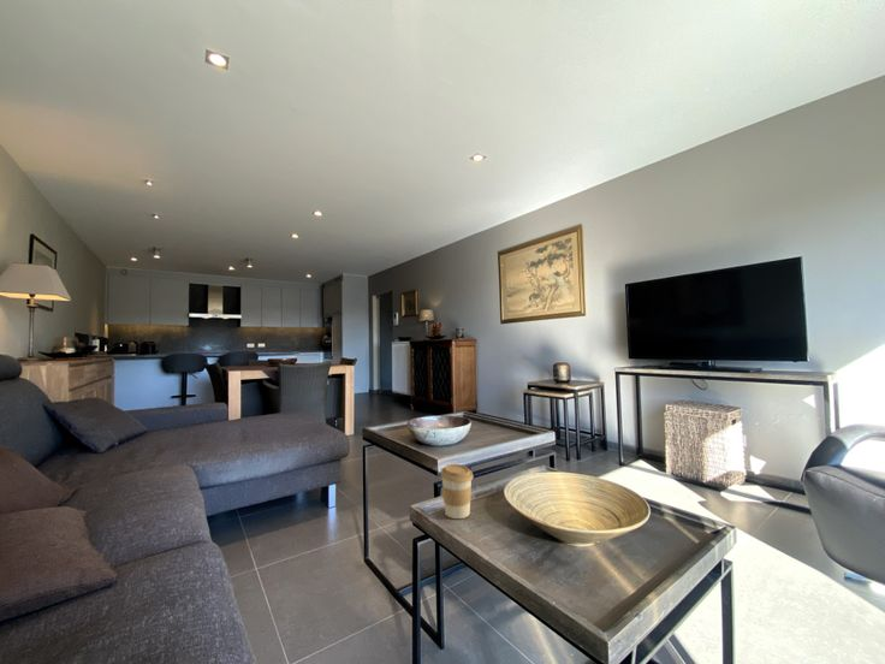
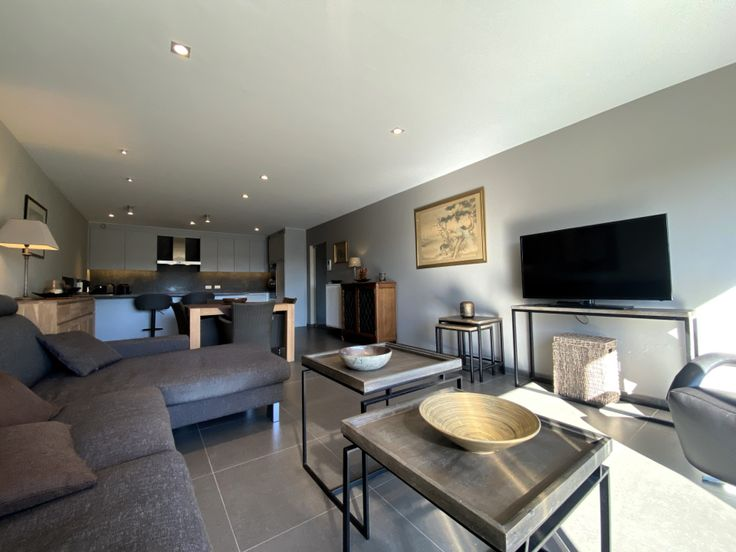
- coffee cup (457, 490)
